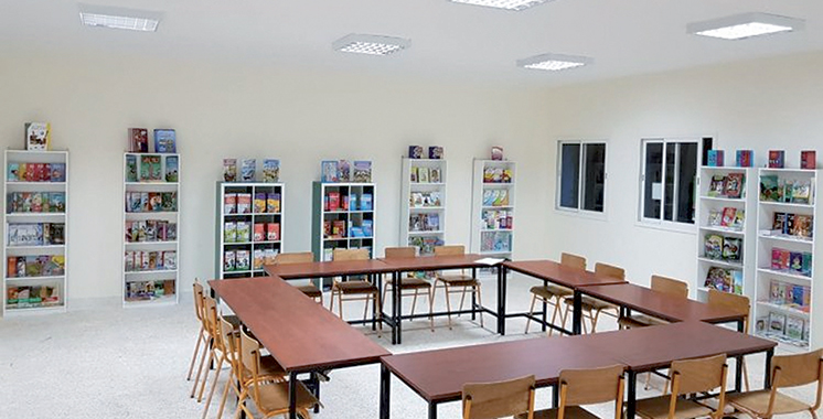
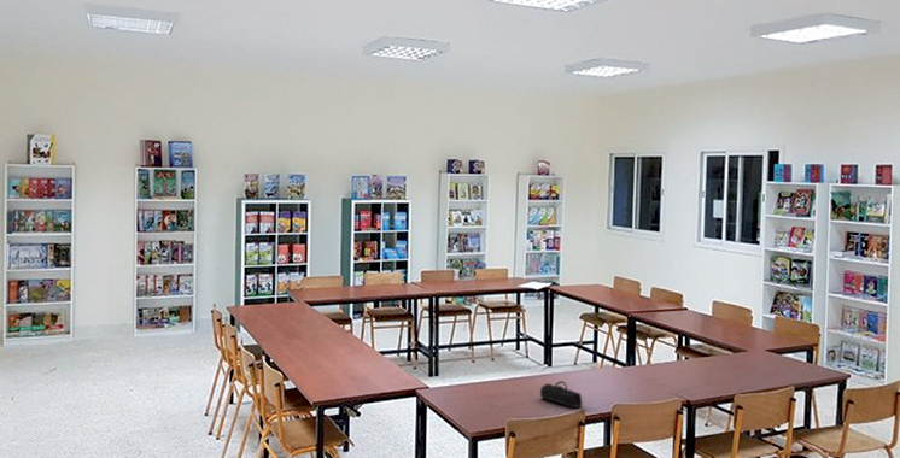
+ pencil case (560, 392)
